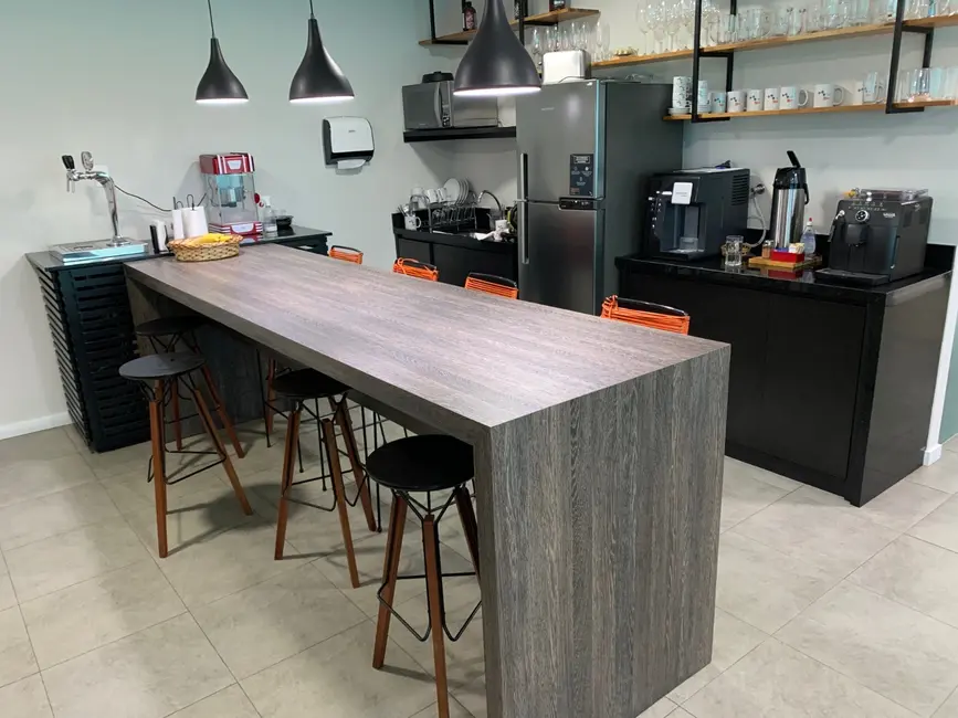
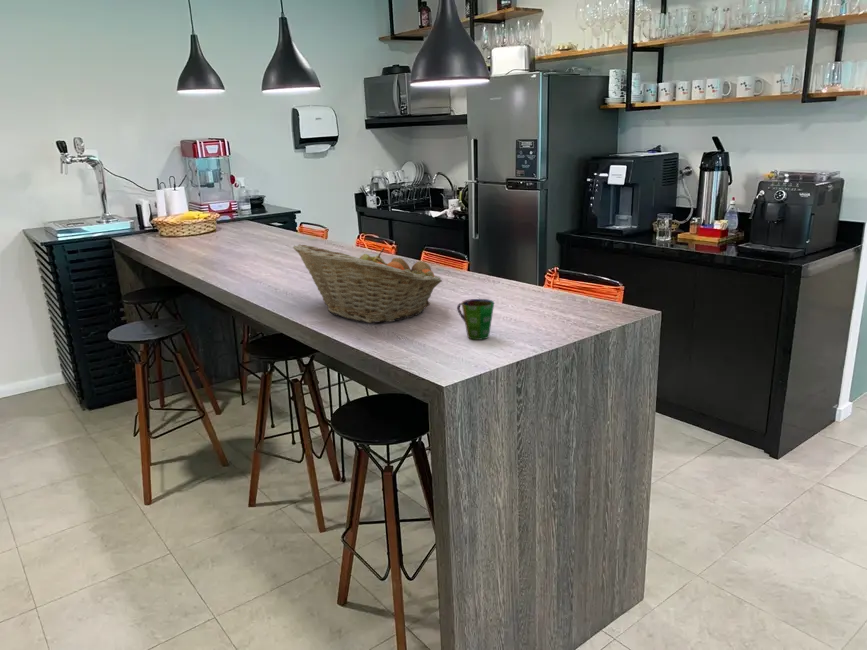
+ cup (474, 319)
+ fruit basket (367, 276)
